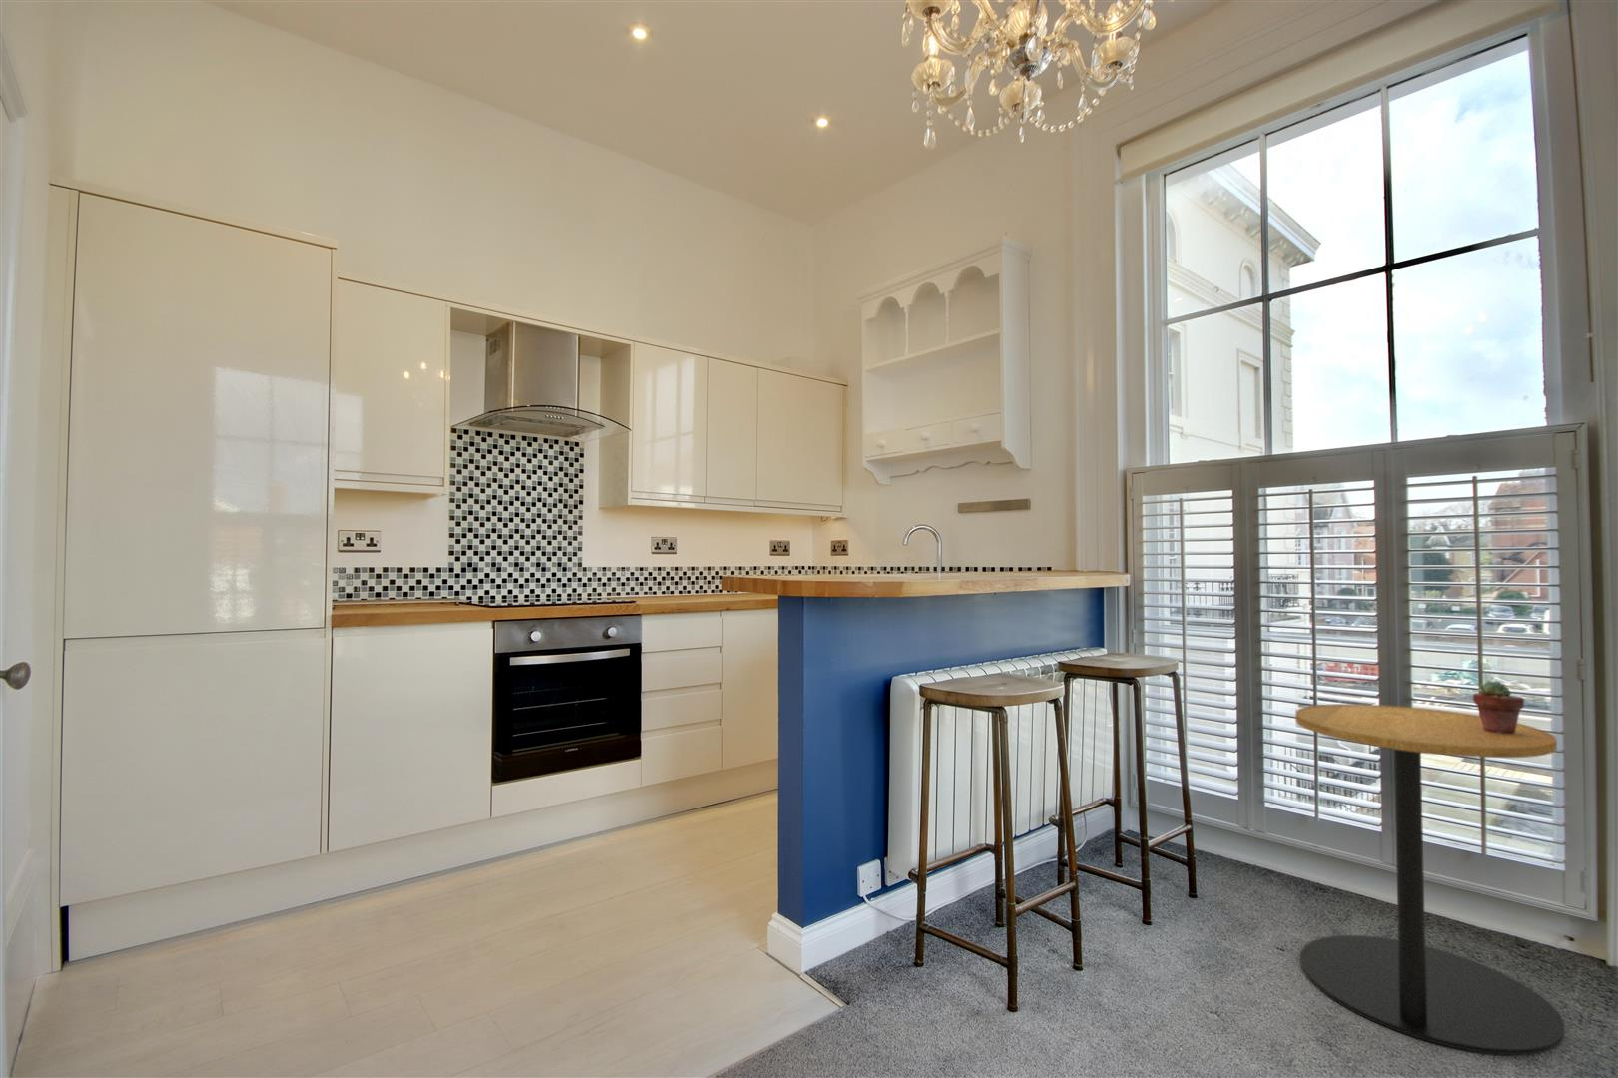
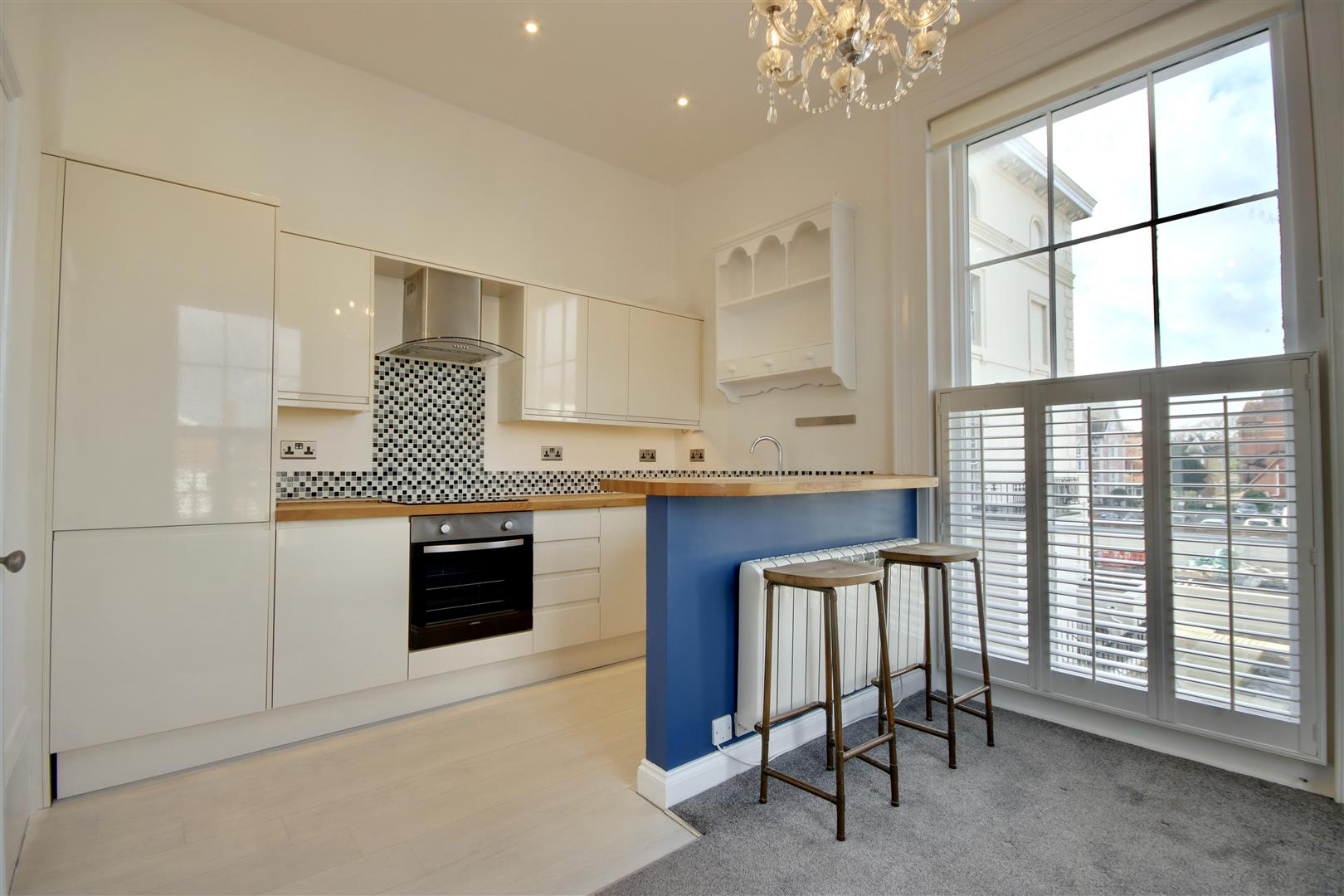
- potted succulent (1498, 703)
- side table (1418, 855)
